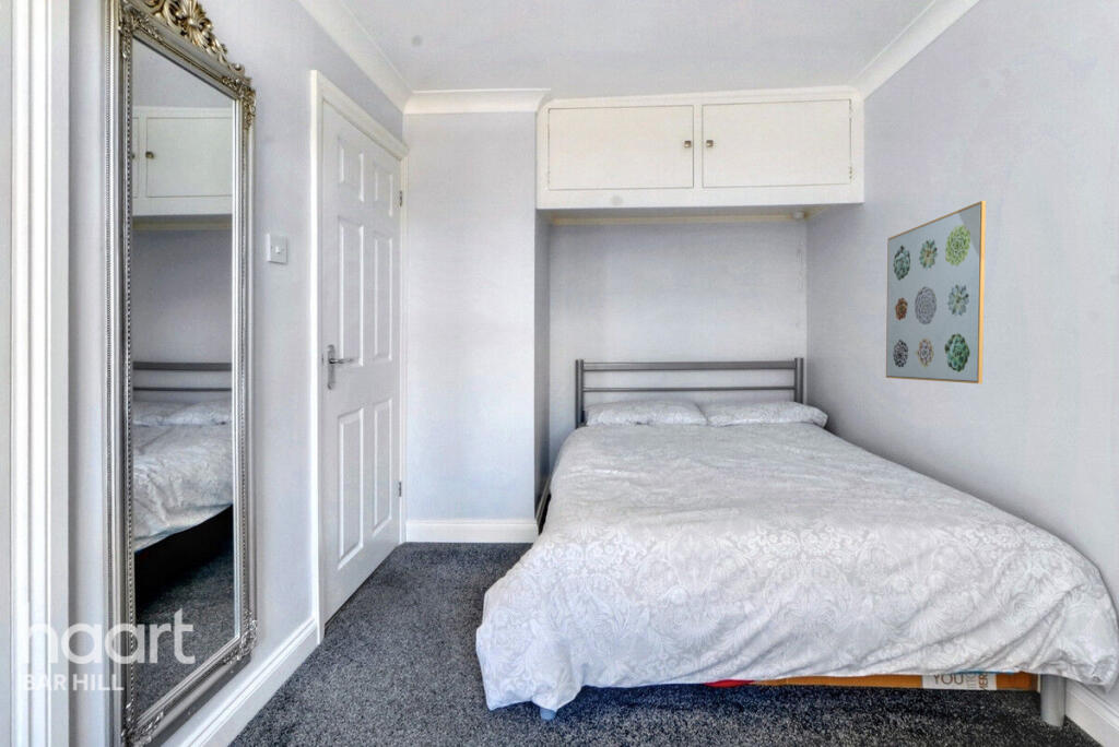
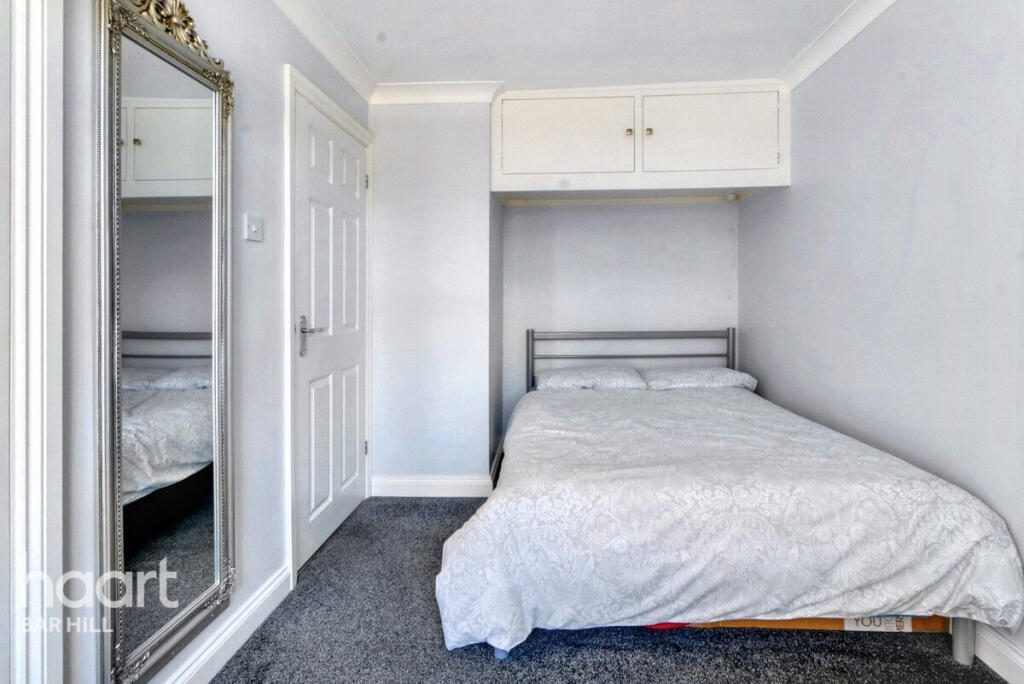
- wall art (928, 301)
